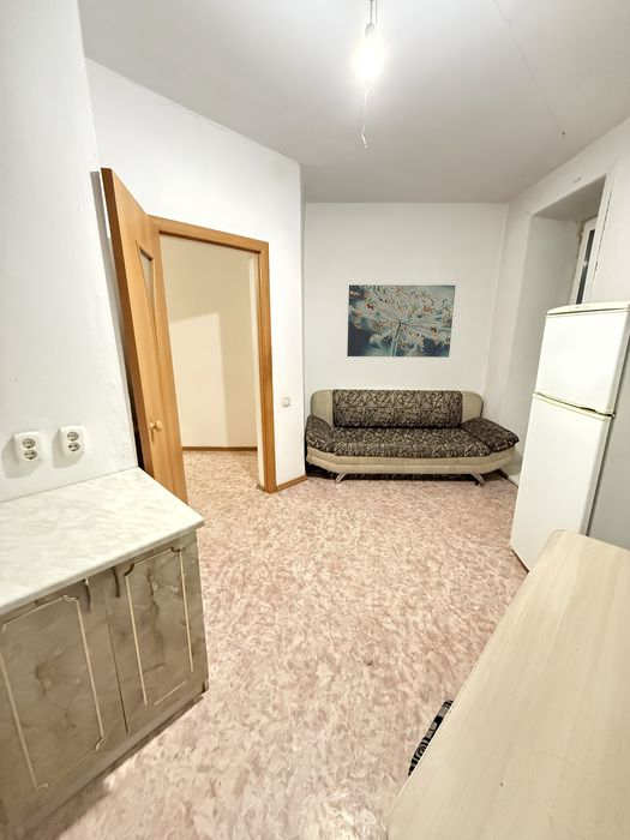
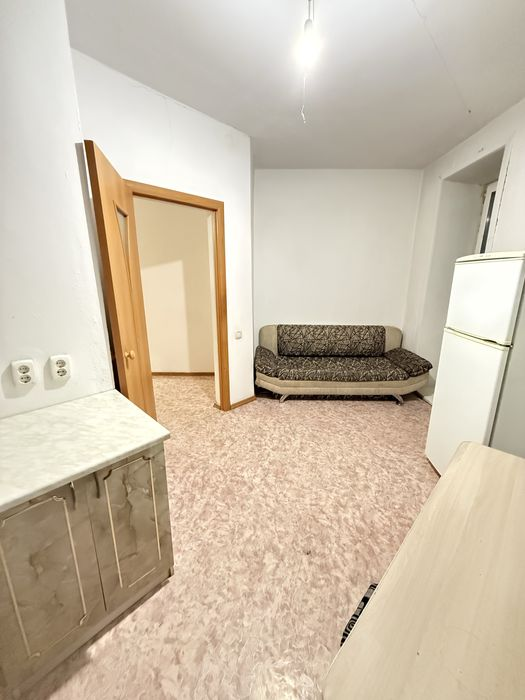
- wall art (400, 322)
